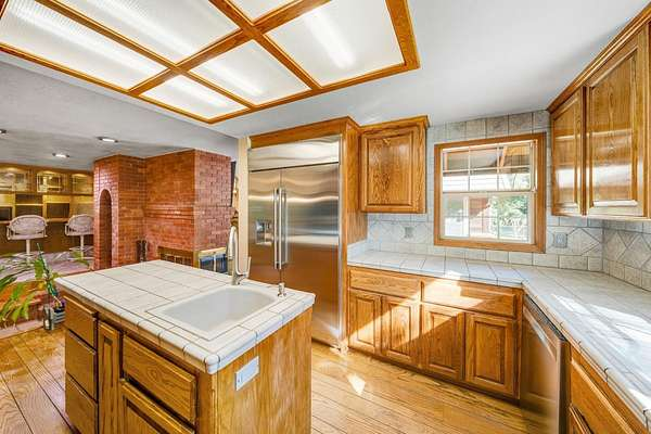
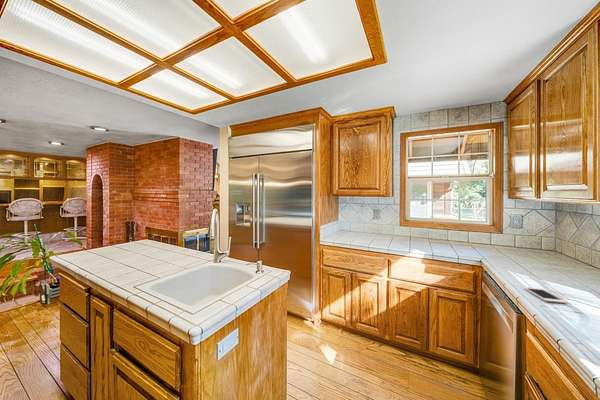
+ cell phone (543, 294)
